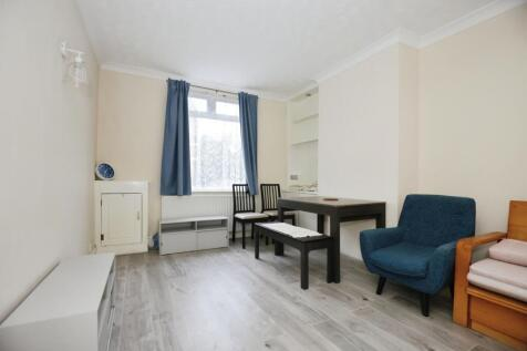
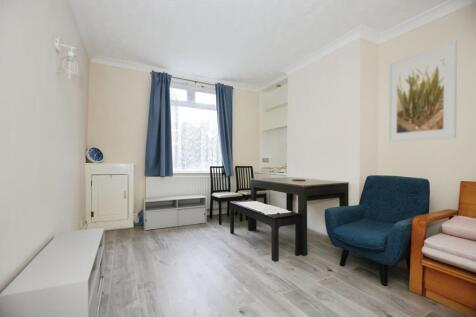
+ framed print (418, 96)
